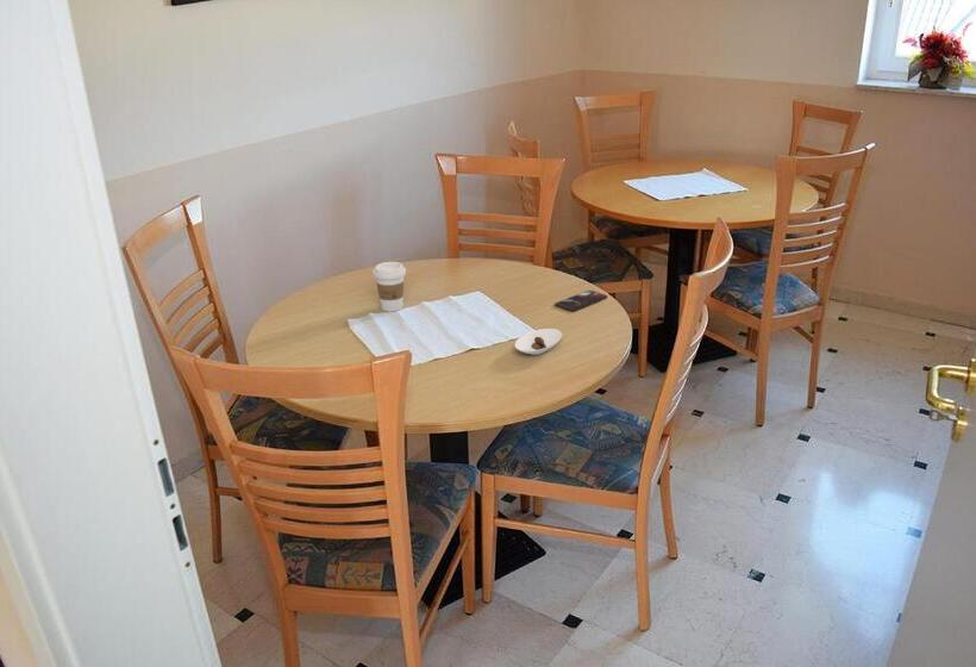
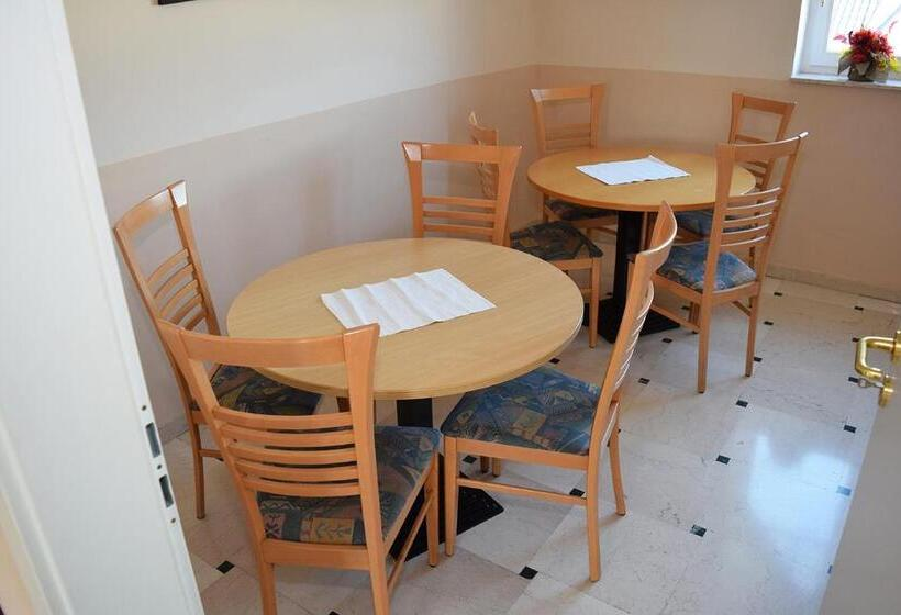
- saucer (538, 343)
- coffee cup (390, 287)
- smartphone (581, 300)
